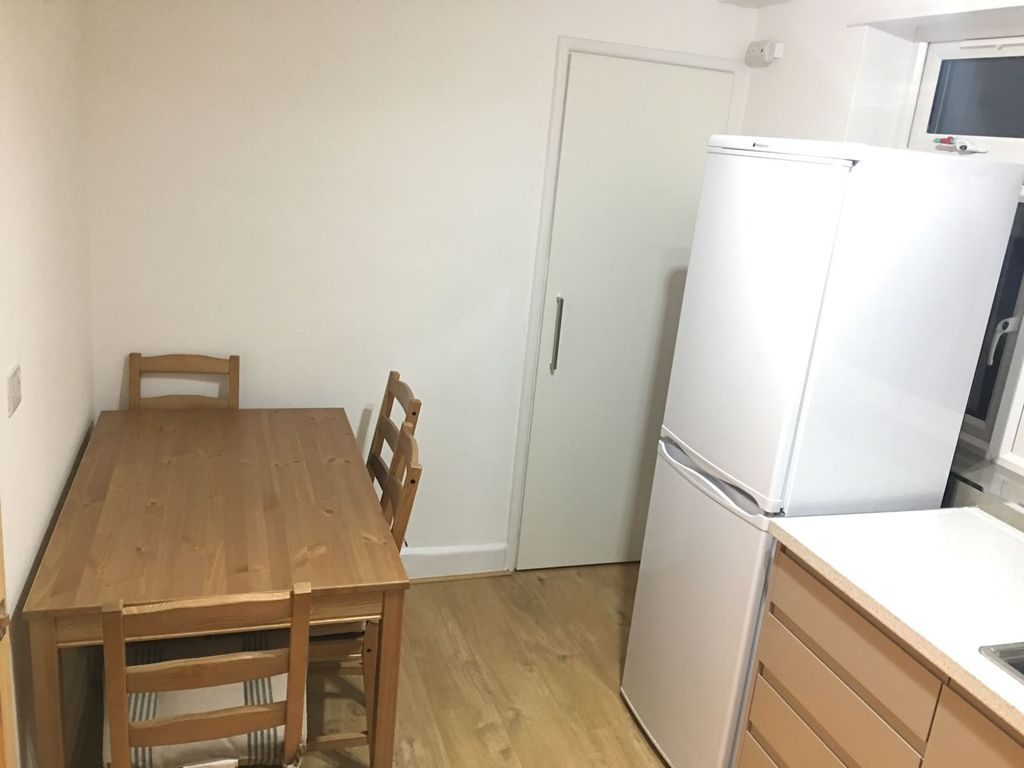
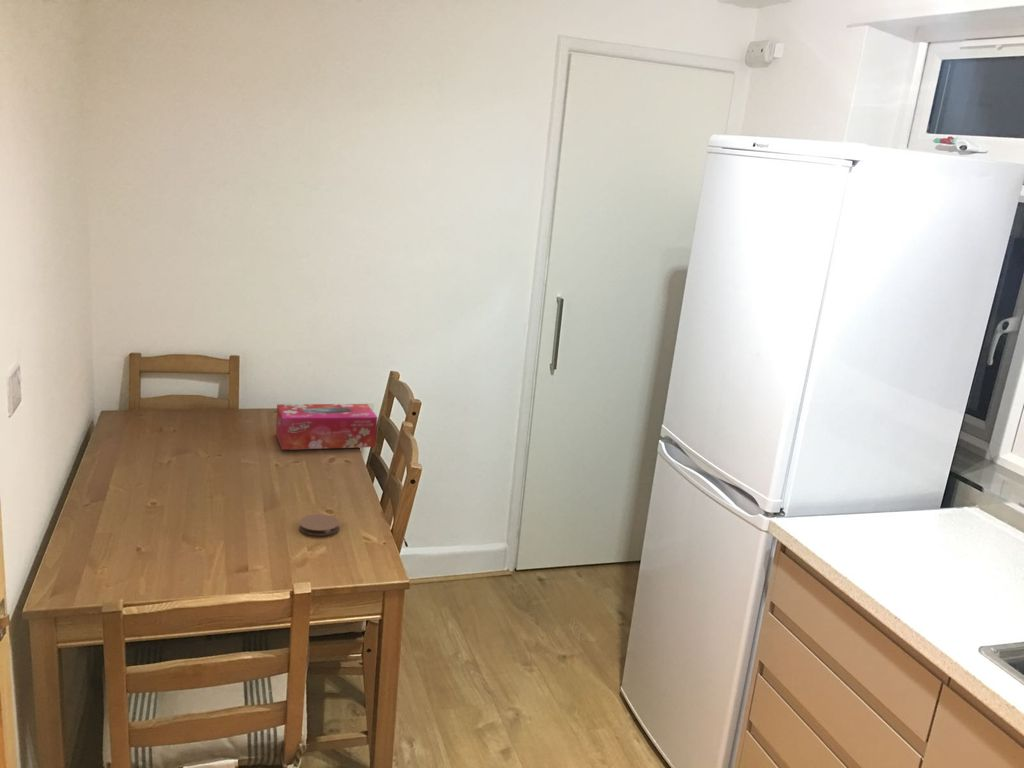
+ tissue box (326, 425)
+ coaster (319, 524)
